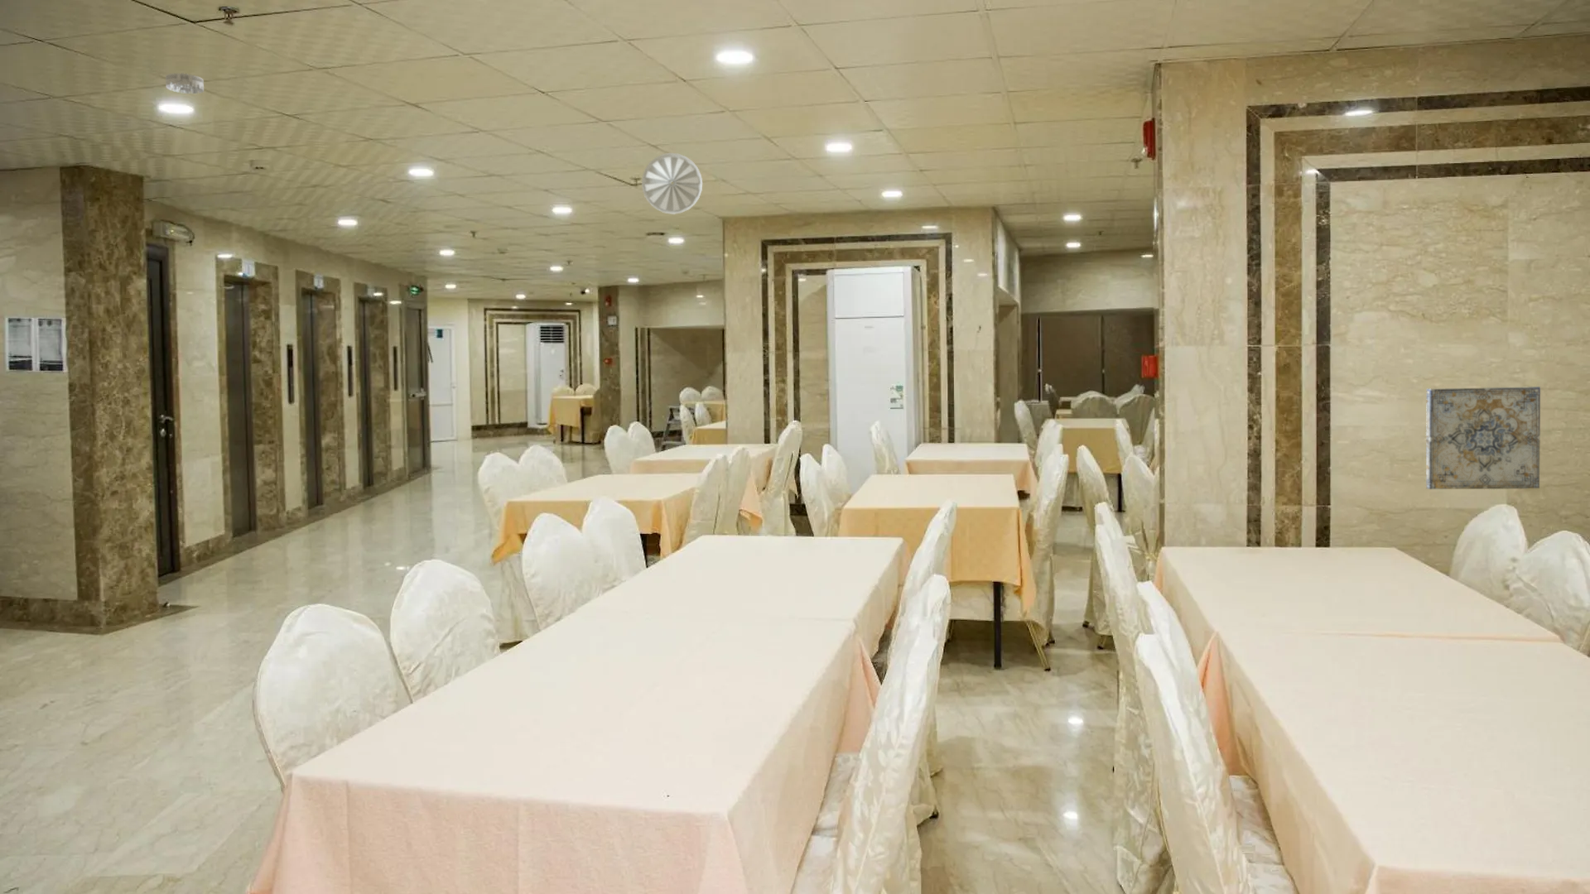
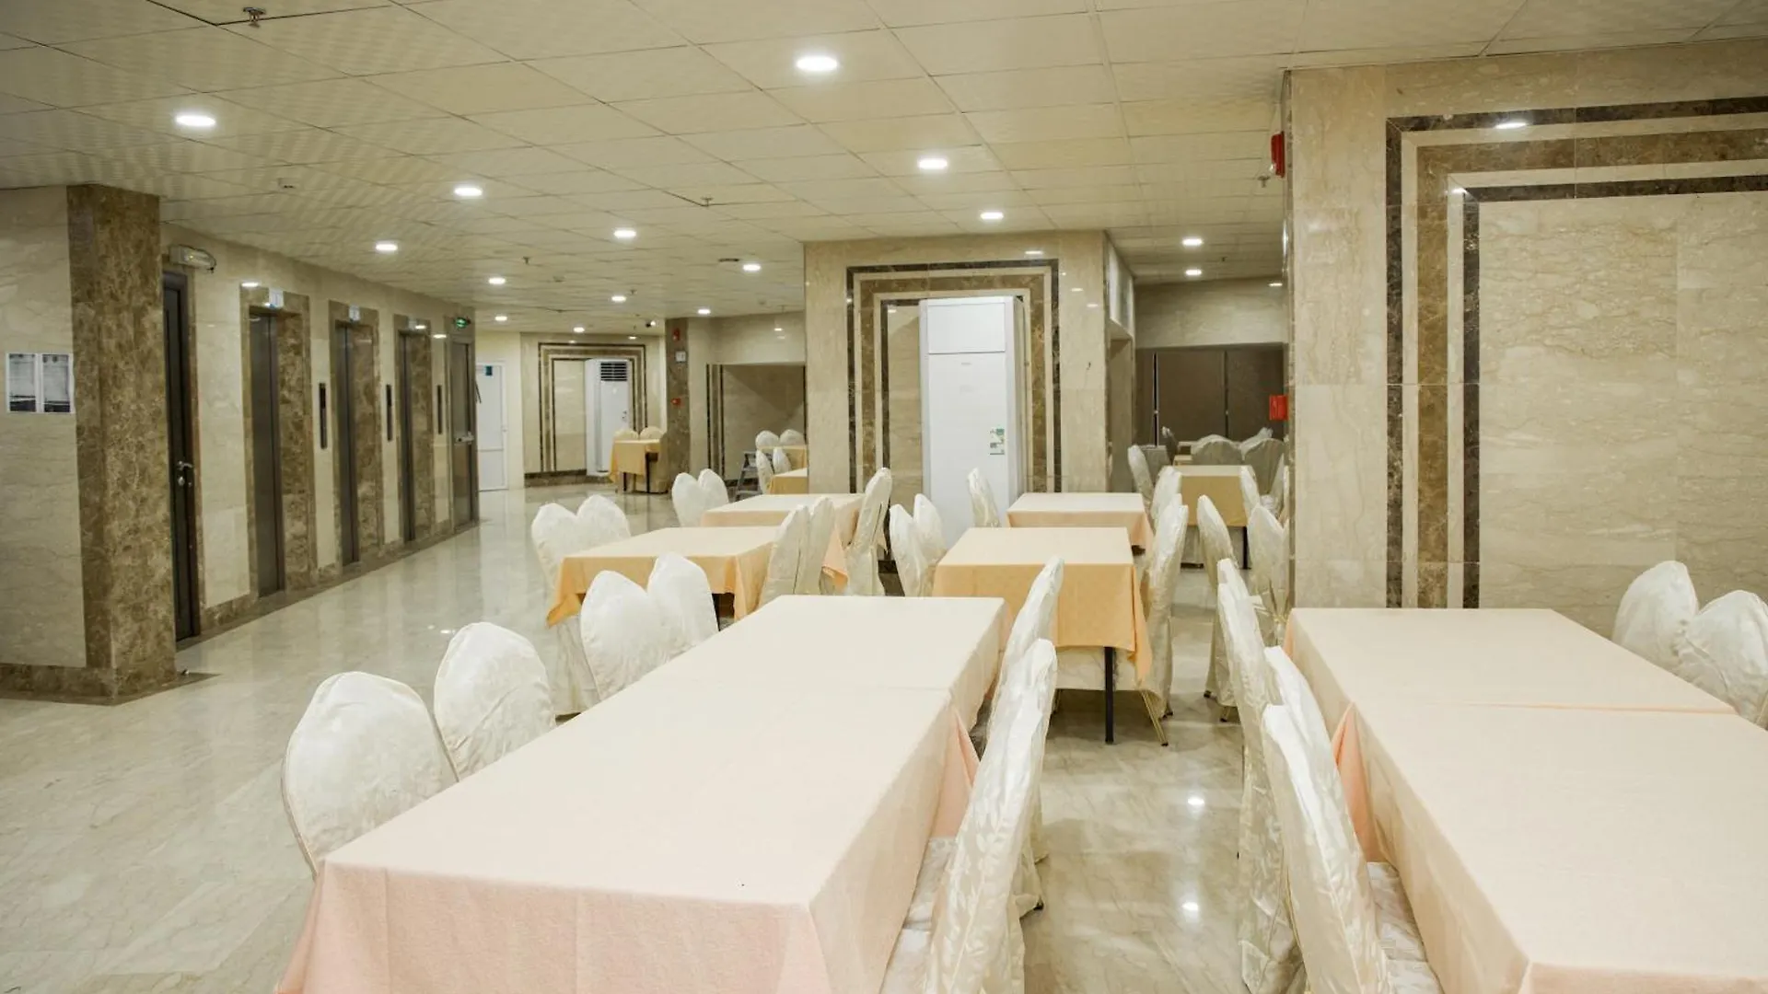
- smoke detector (185, 83)
- wall art (1482, 438)
- ceiling vent (672, 183)
